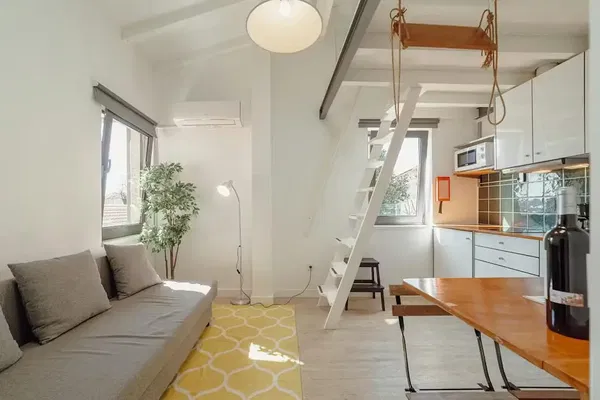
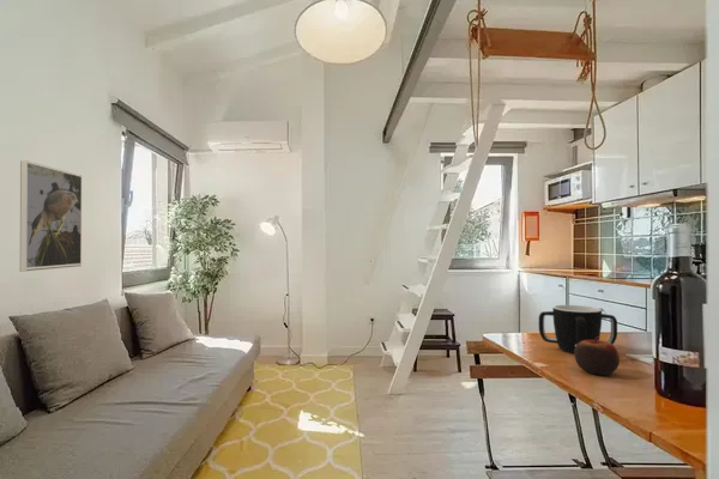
+ mug (576, 329)
+ apple (596, 354)
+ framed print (53, 218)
